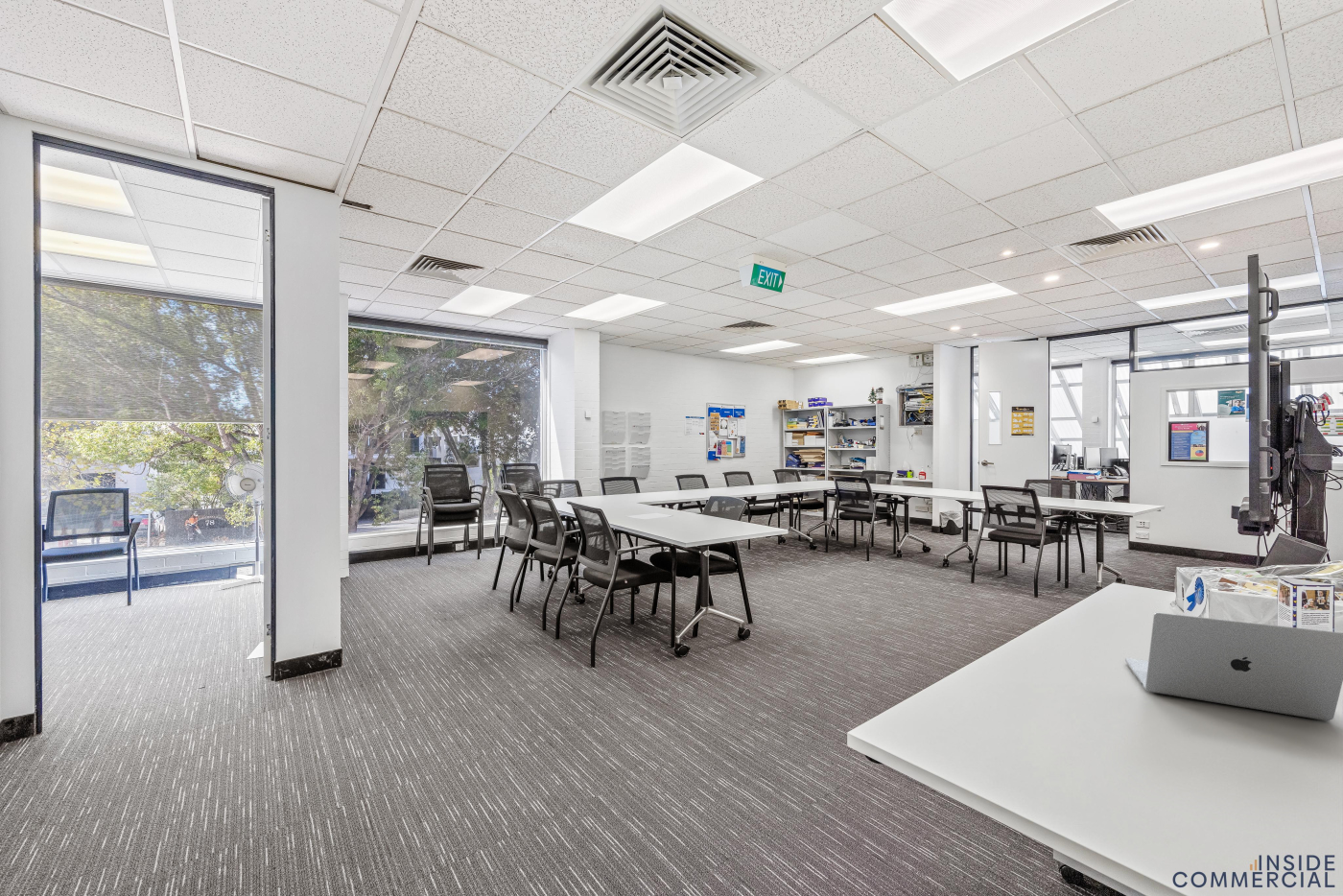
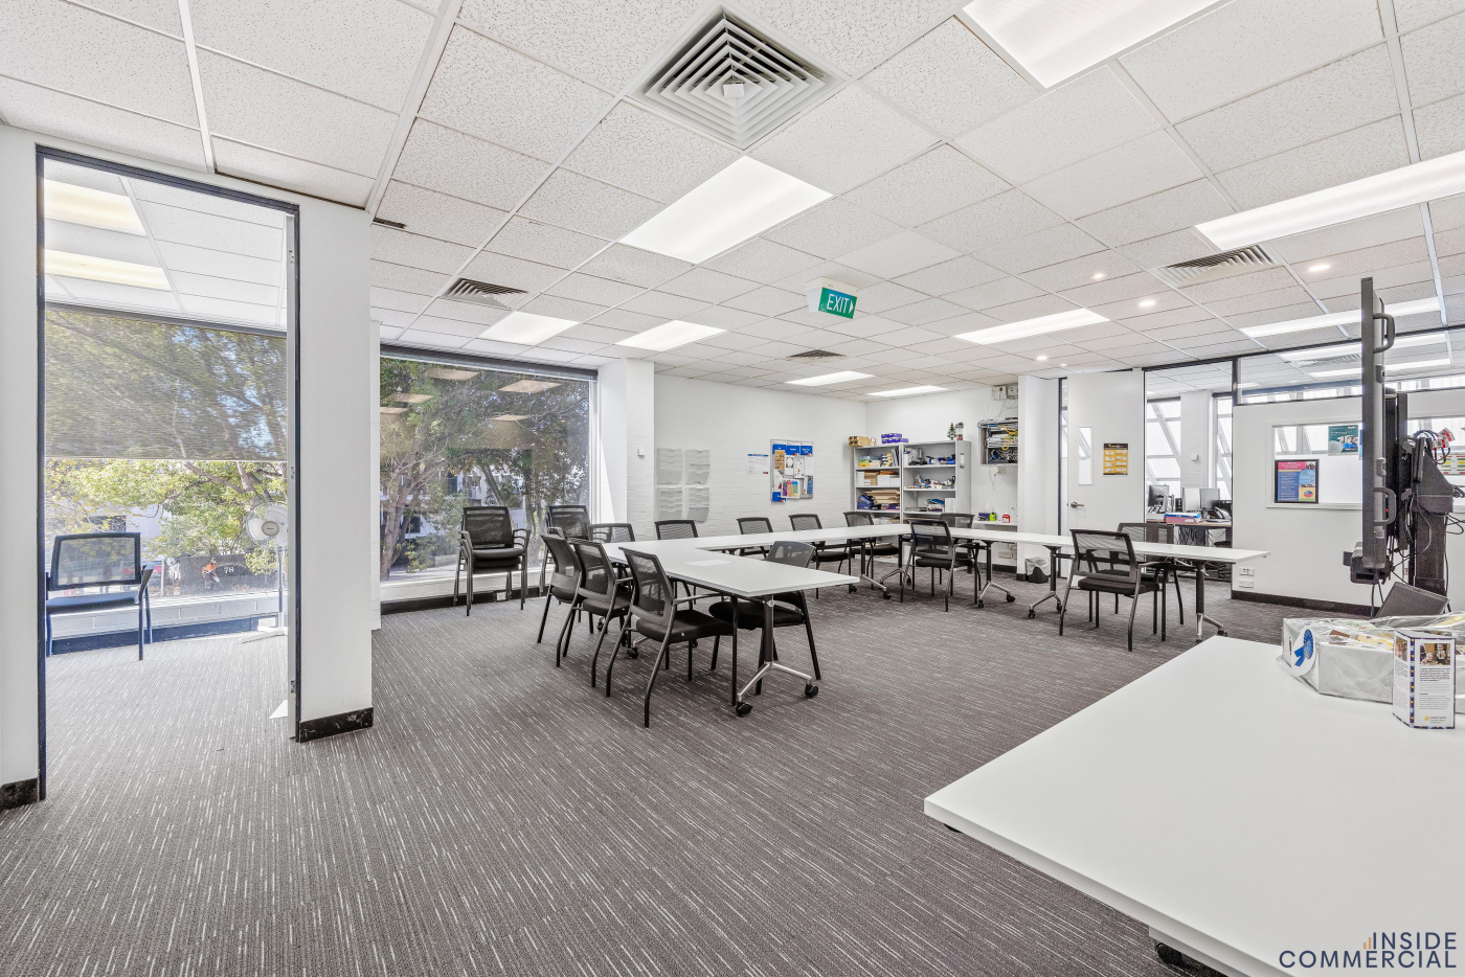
- laptop (1221, 650)
